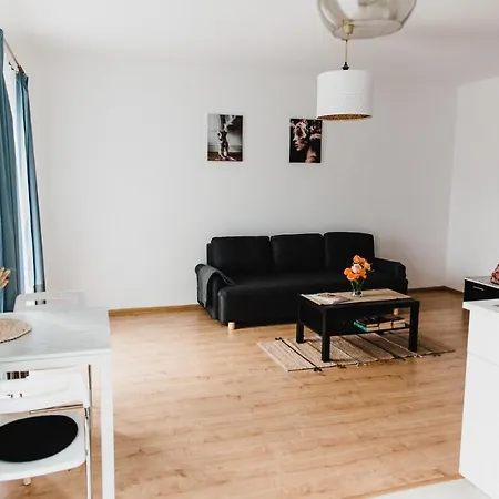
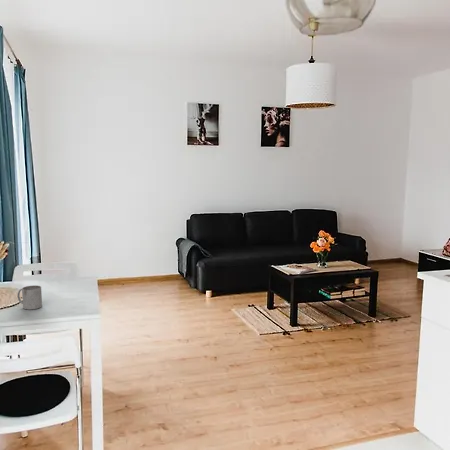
+ mug (28, 297)
